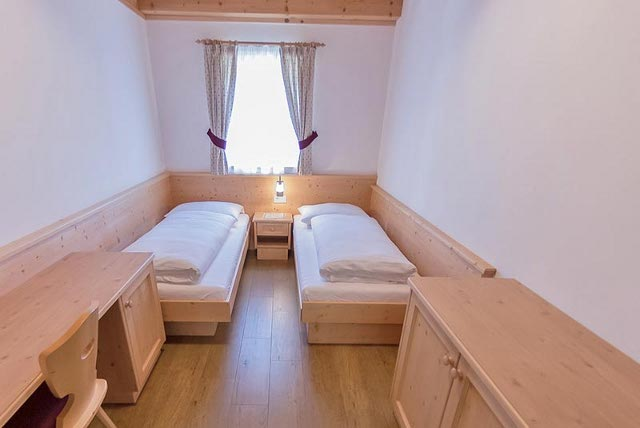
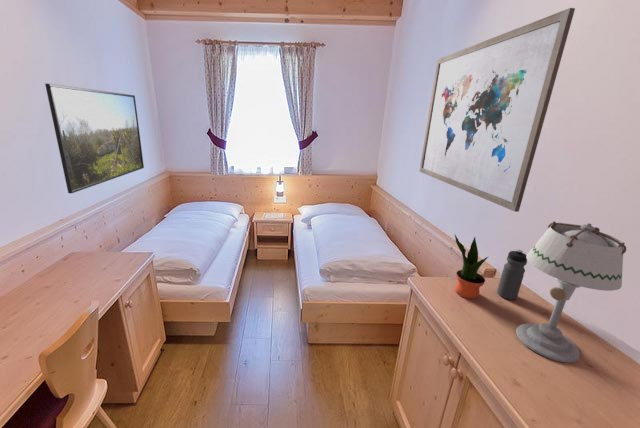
+ water bottle (512, 273)
+ potted plant (468, 265)
+ wall art (469, 119)
+ table lamp (564, 286)
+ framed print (106, 136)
